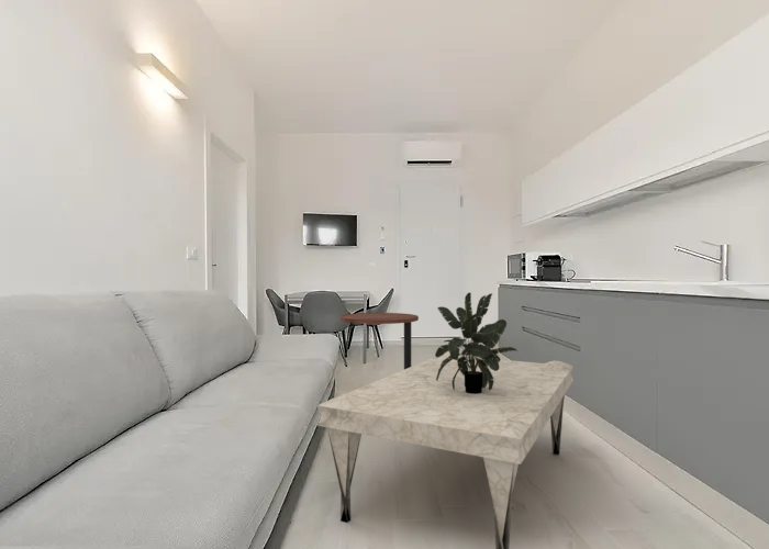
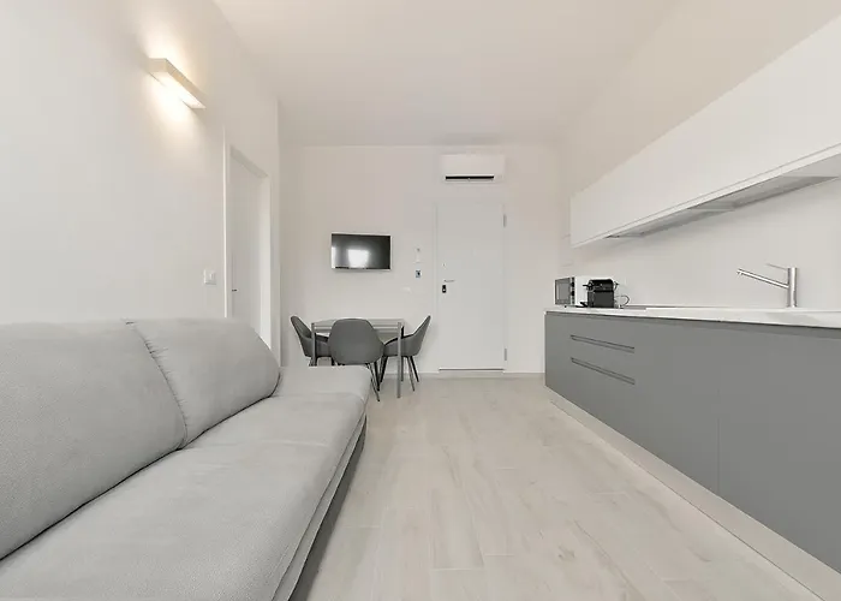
- side table (404, 366)
- coffee table (467, 428)
- potted plant (471, 341)
